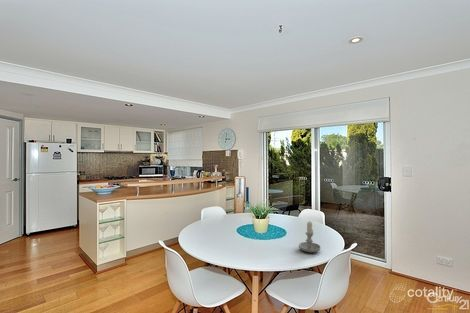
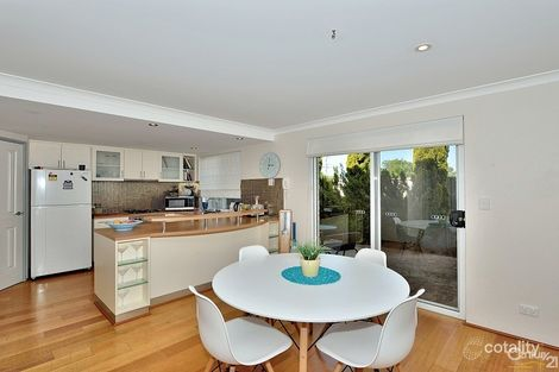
- candle (309, 235)
